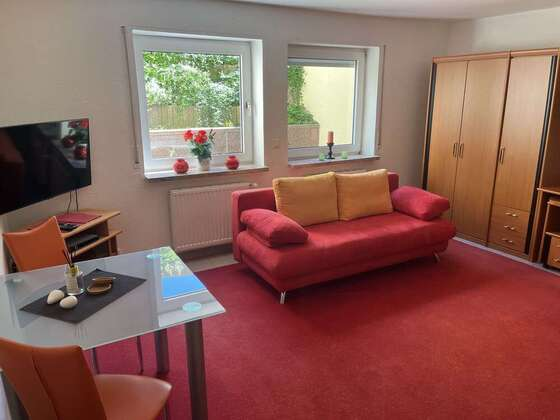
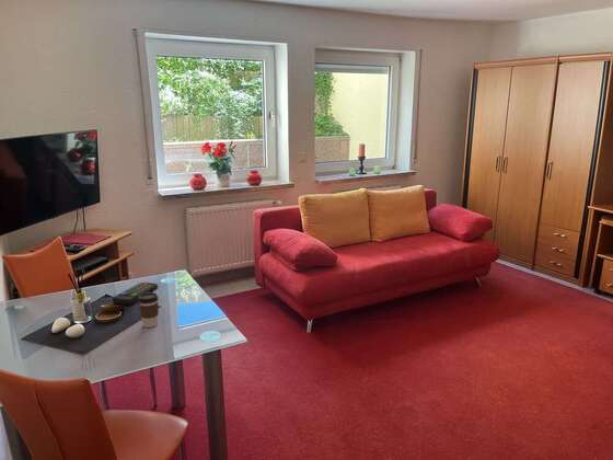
+ remote control (136, 291)
+ coffee cup (149, 310)
